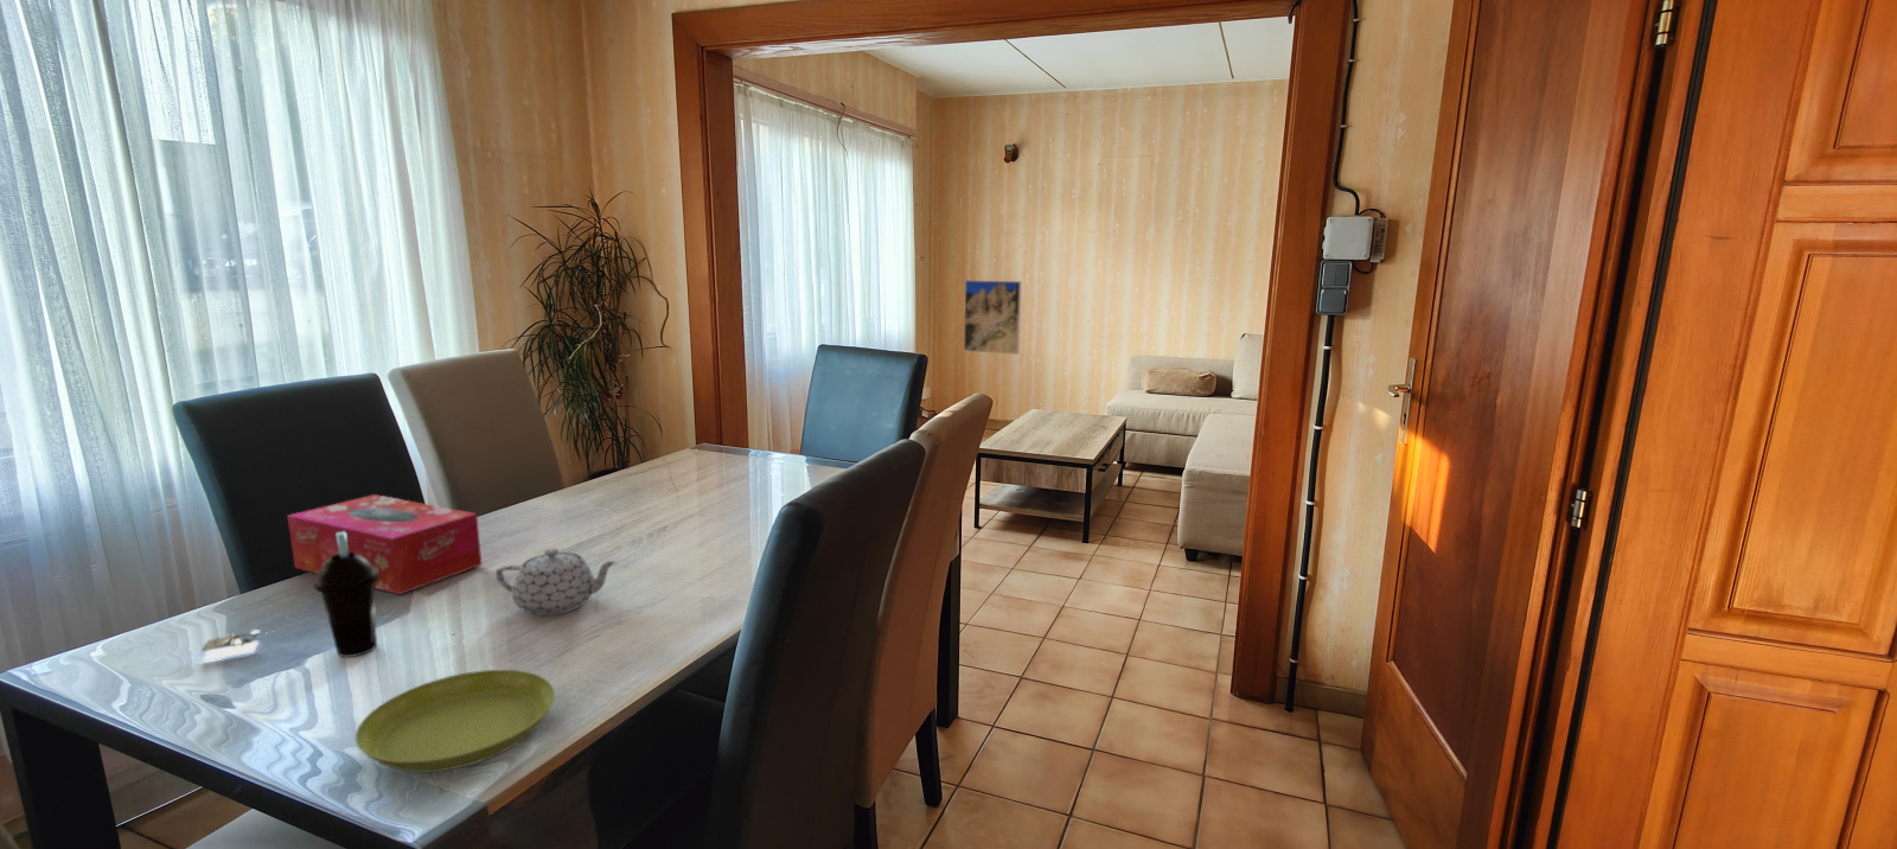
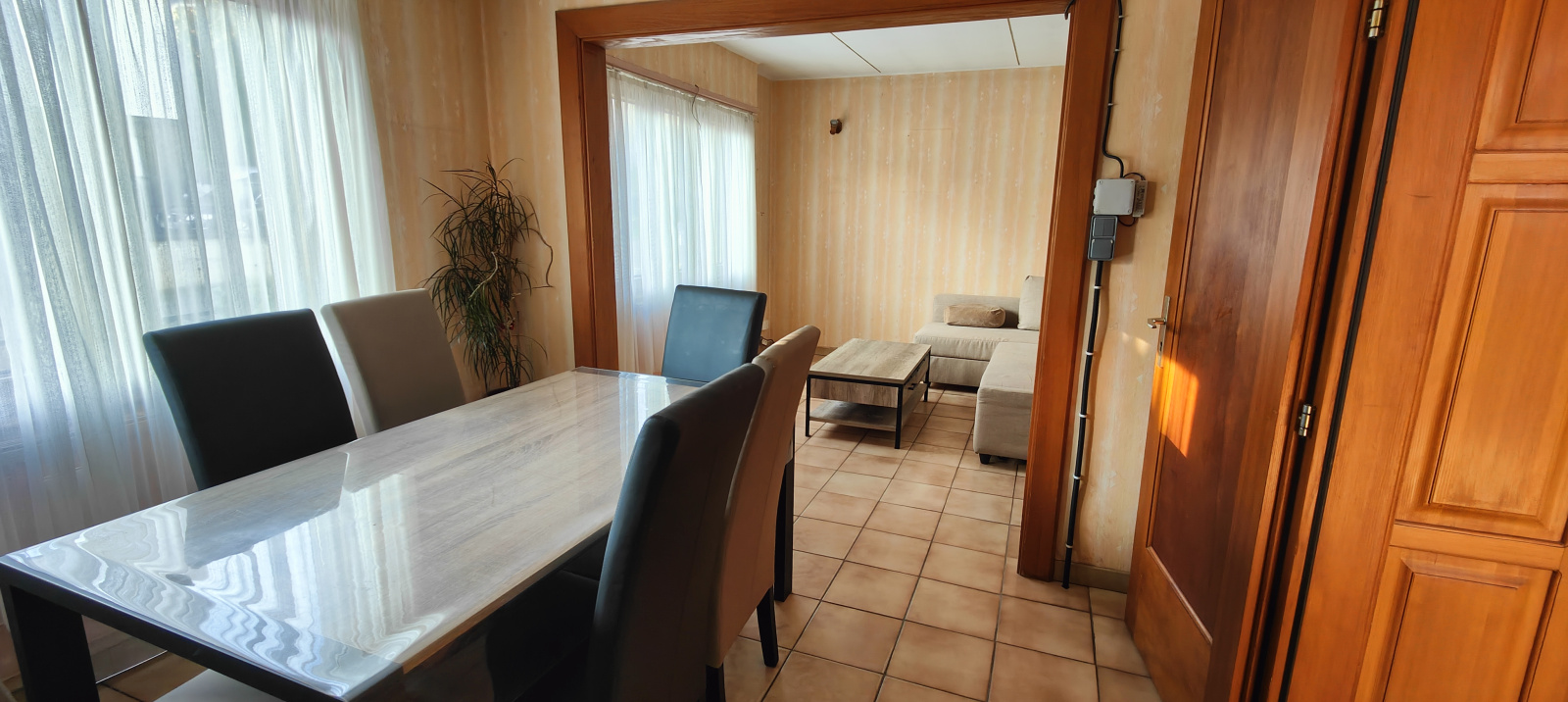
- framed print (991, 317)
- saucer (461, 721)
- tissue box (385, 539)
- cup (347, 591)
- teapot (558, 577)
- candle (250, 639)
